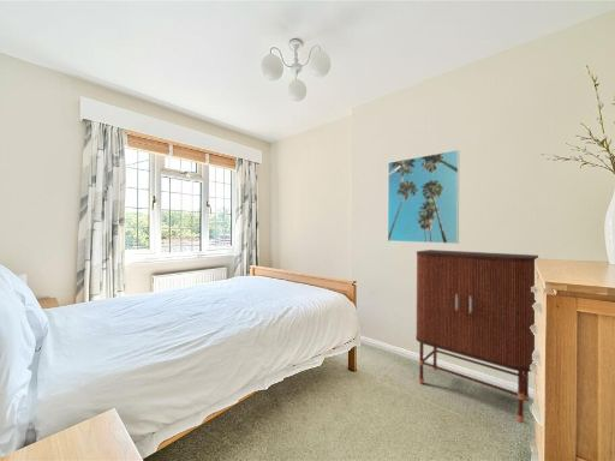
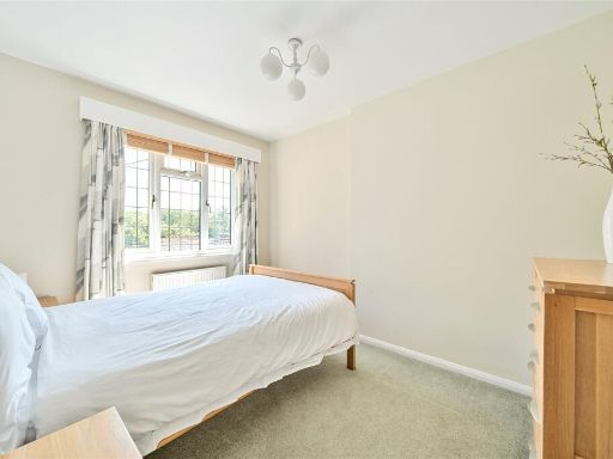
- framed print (420, 199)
- bar cabinet (470, 322)
